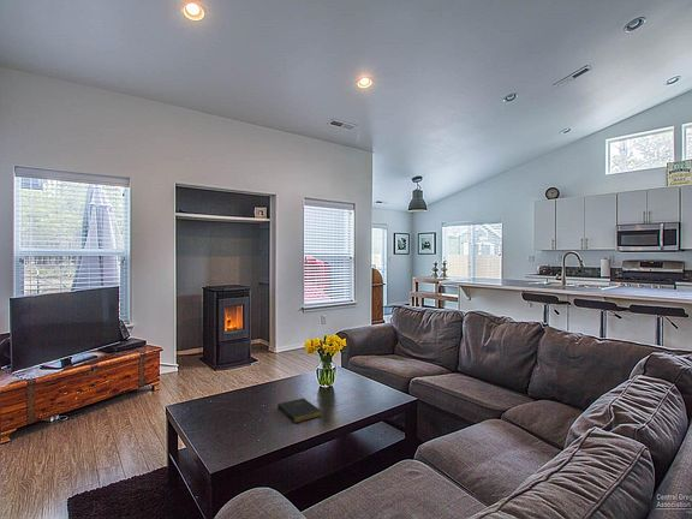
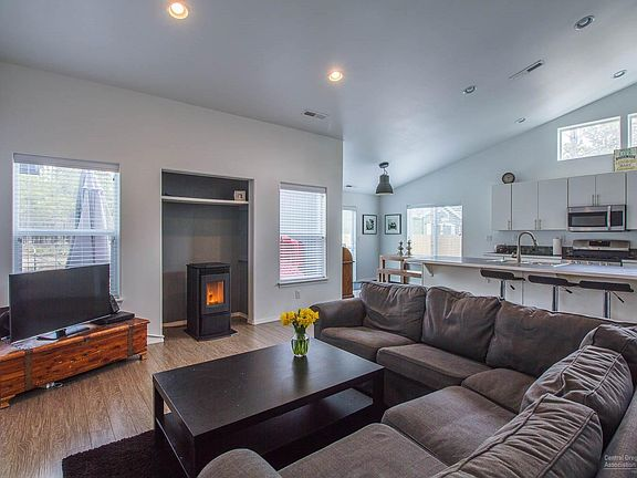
- book (299, 410)
